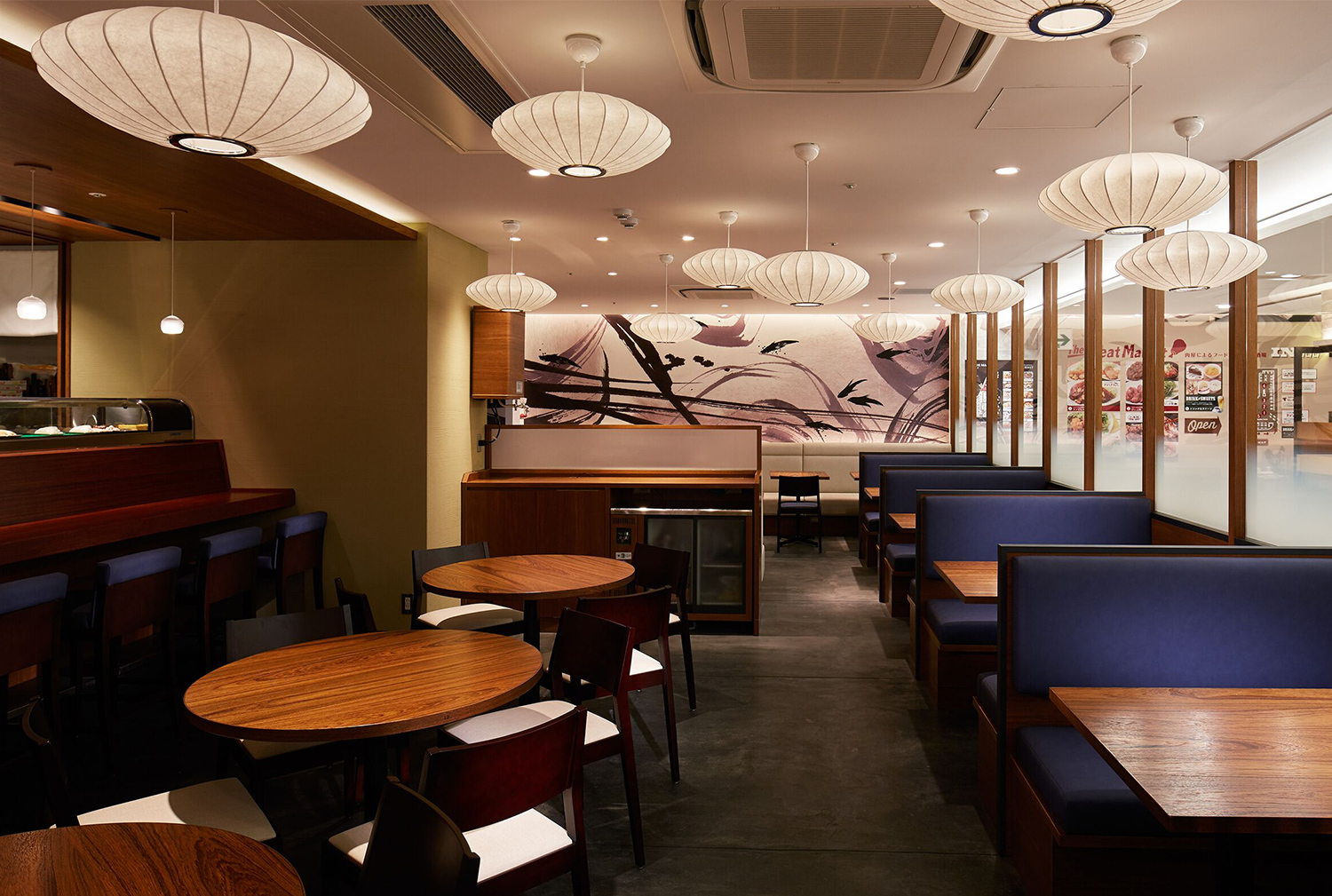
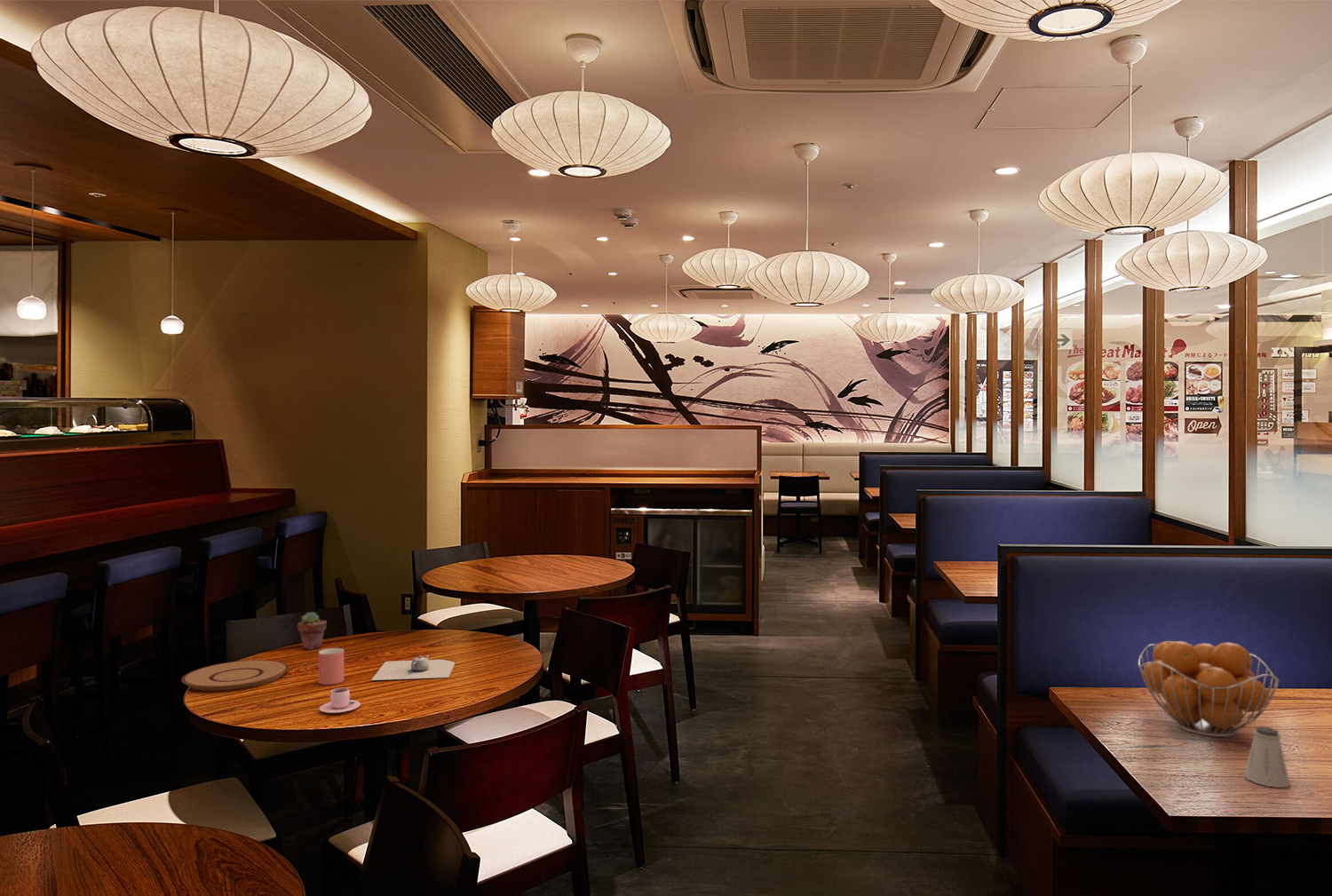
+ plate (236, 675)
+ teacup (339, 688)
+ teapot (416, 662)
+ potted succulent (312, 629)
+ saltshaker (1266, 754)
+ cup (330, 664)
+ fruit basket (1205, 684)
